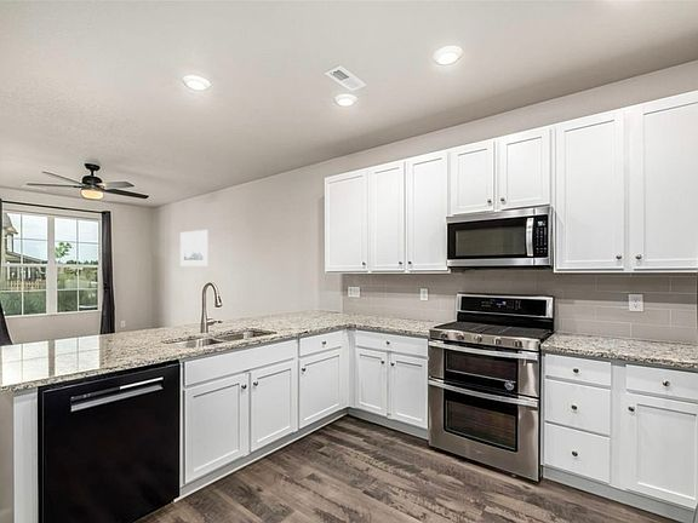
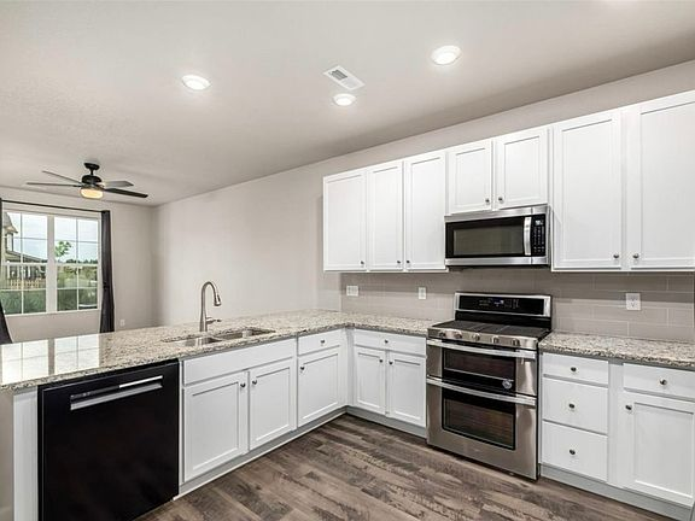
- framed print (193, 248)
